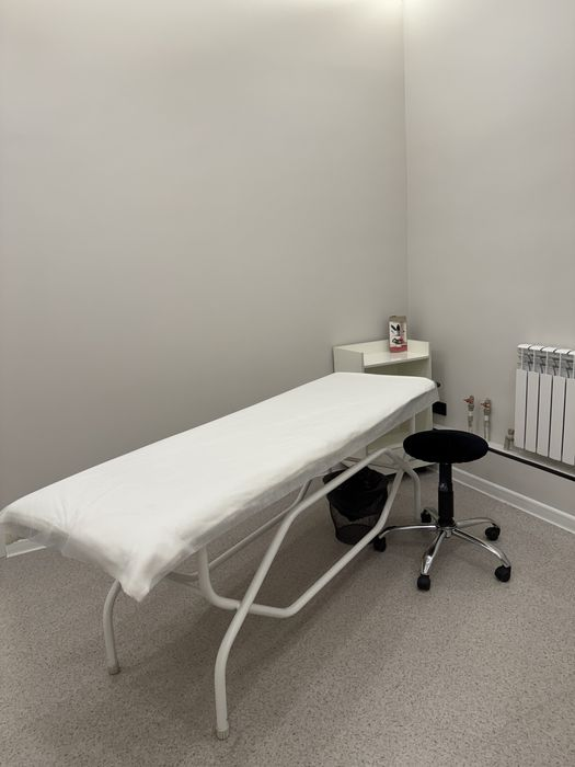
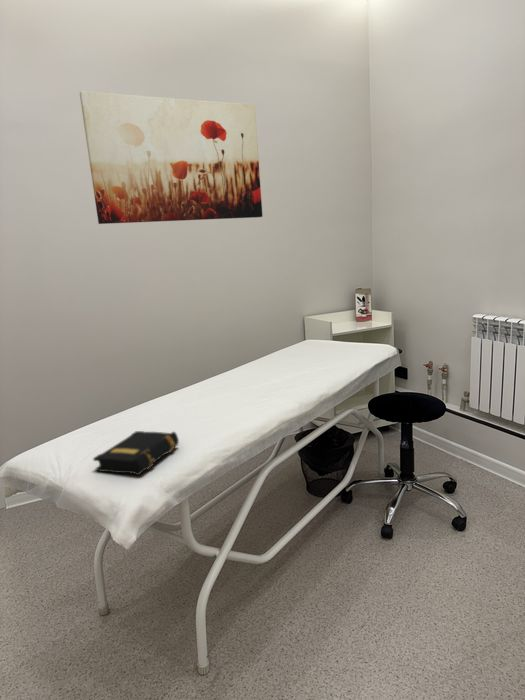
+ book (142, 447)
+ wall art (180, 161)
